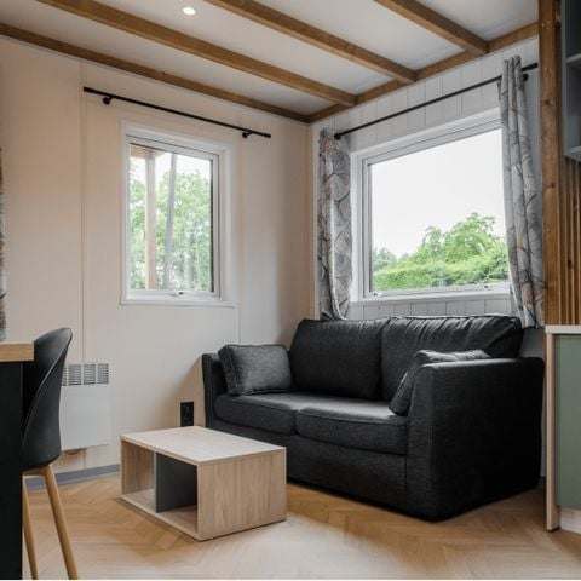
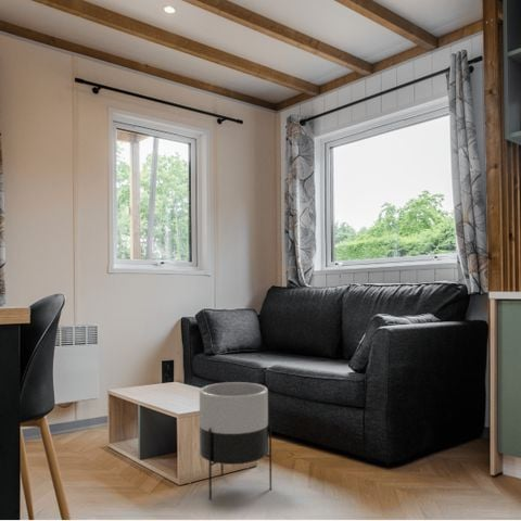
+ planter (232, 437)
